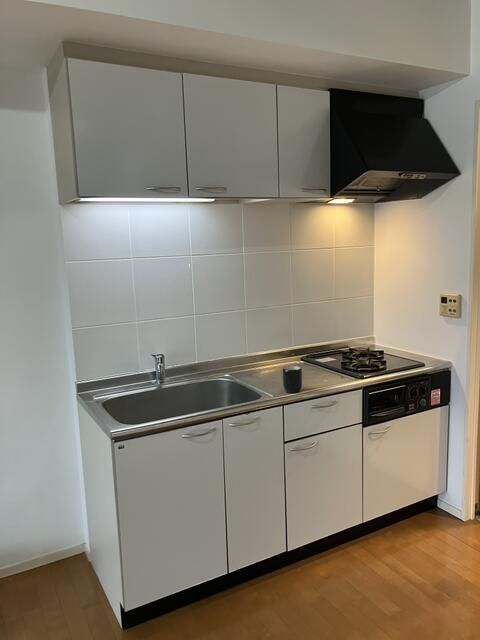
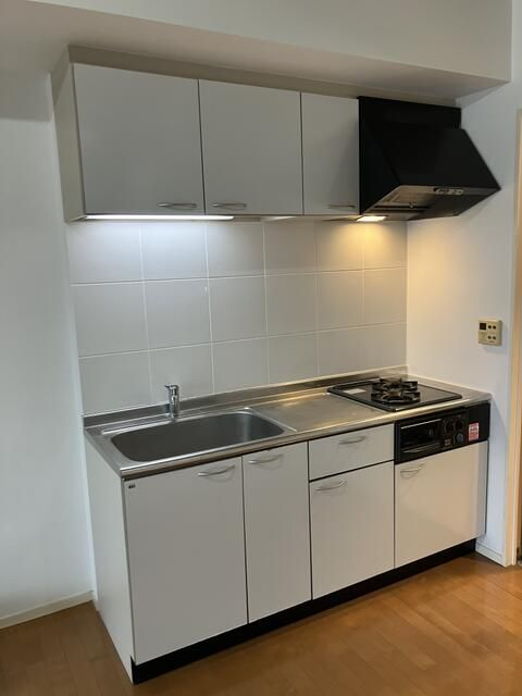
- mug (291, 378)
